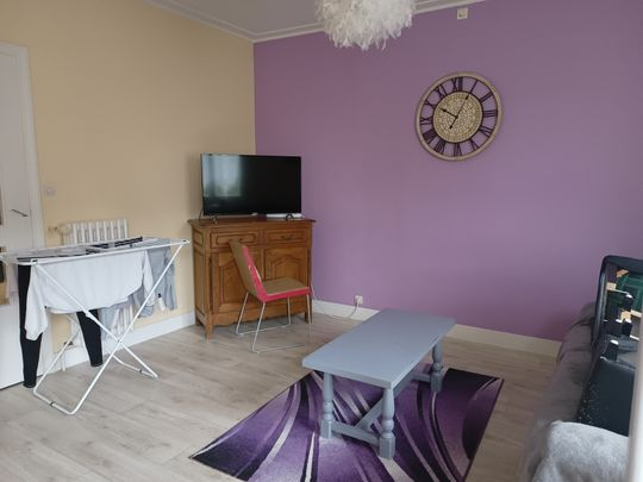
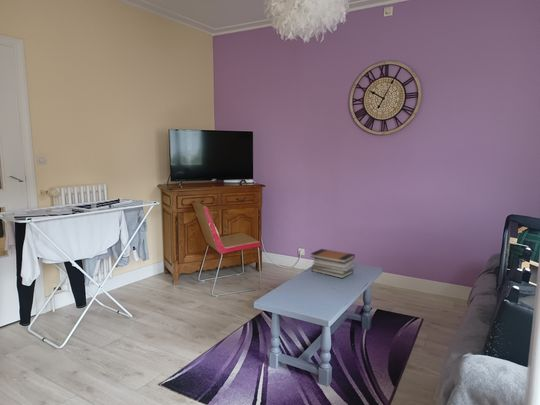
+ book stack (332, 263)
